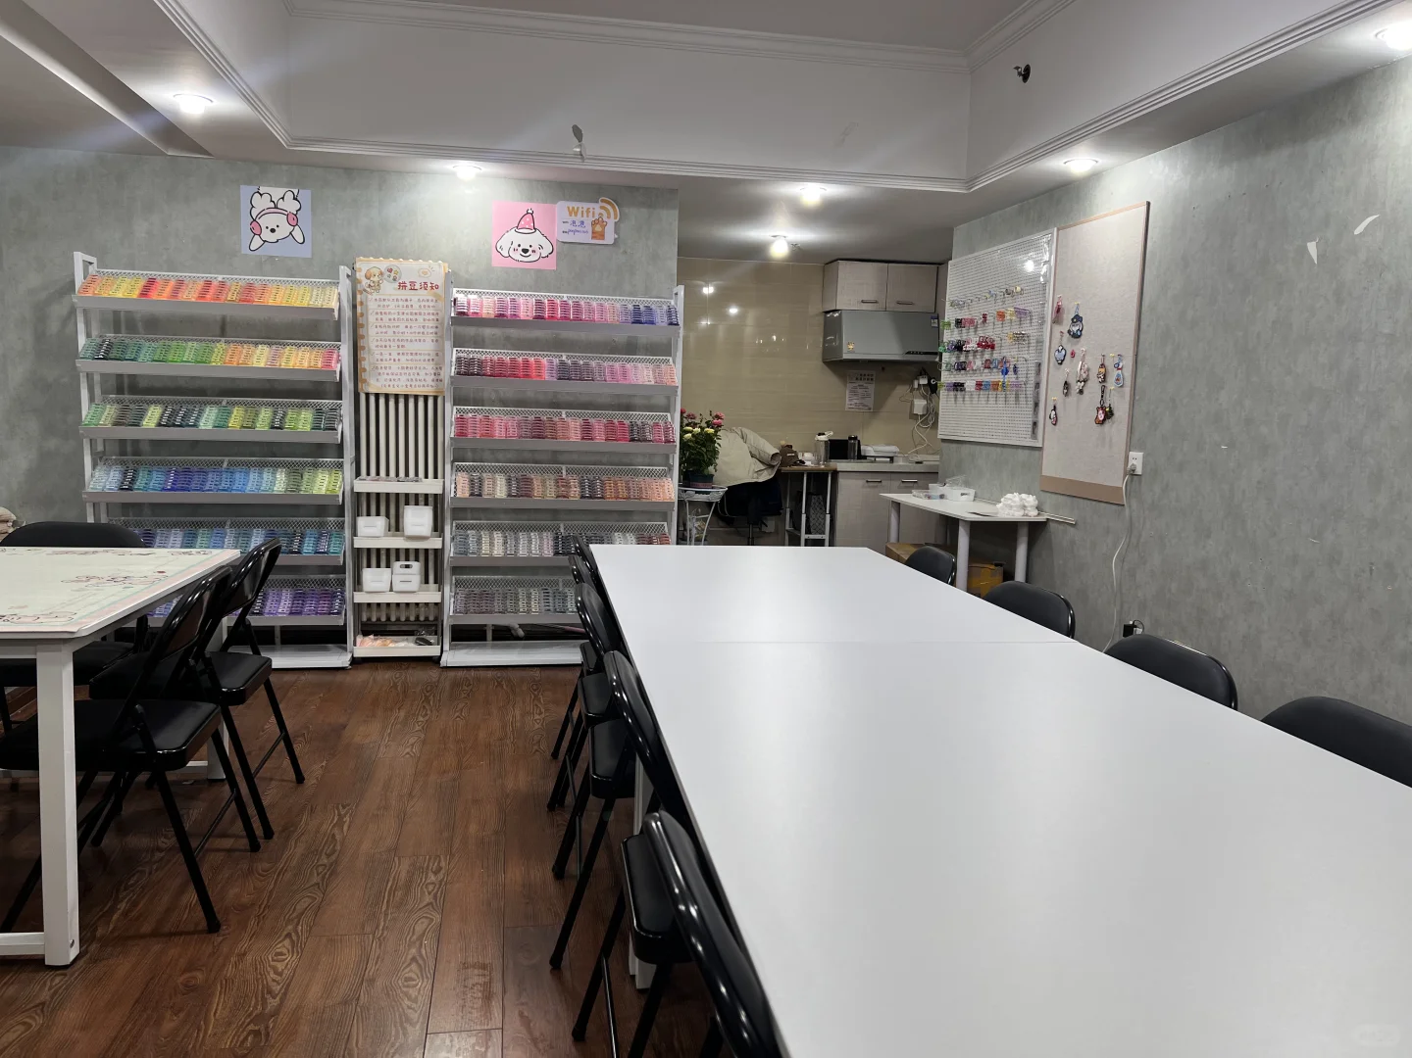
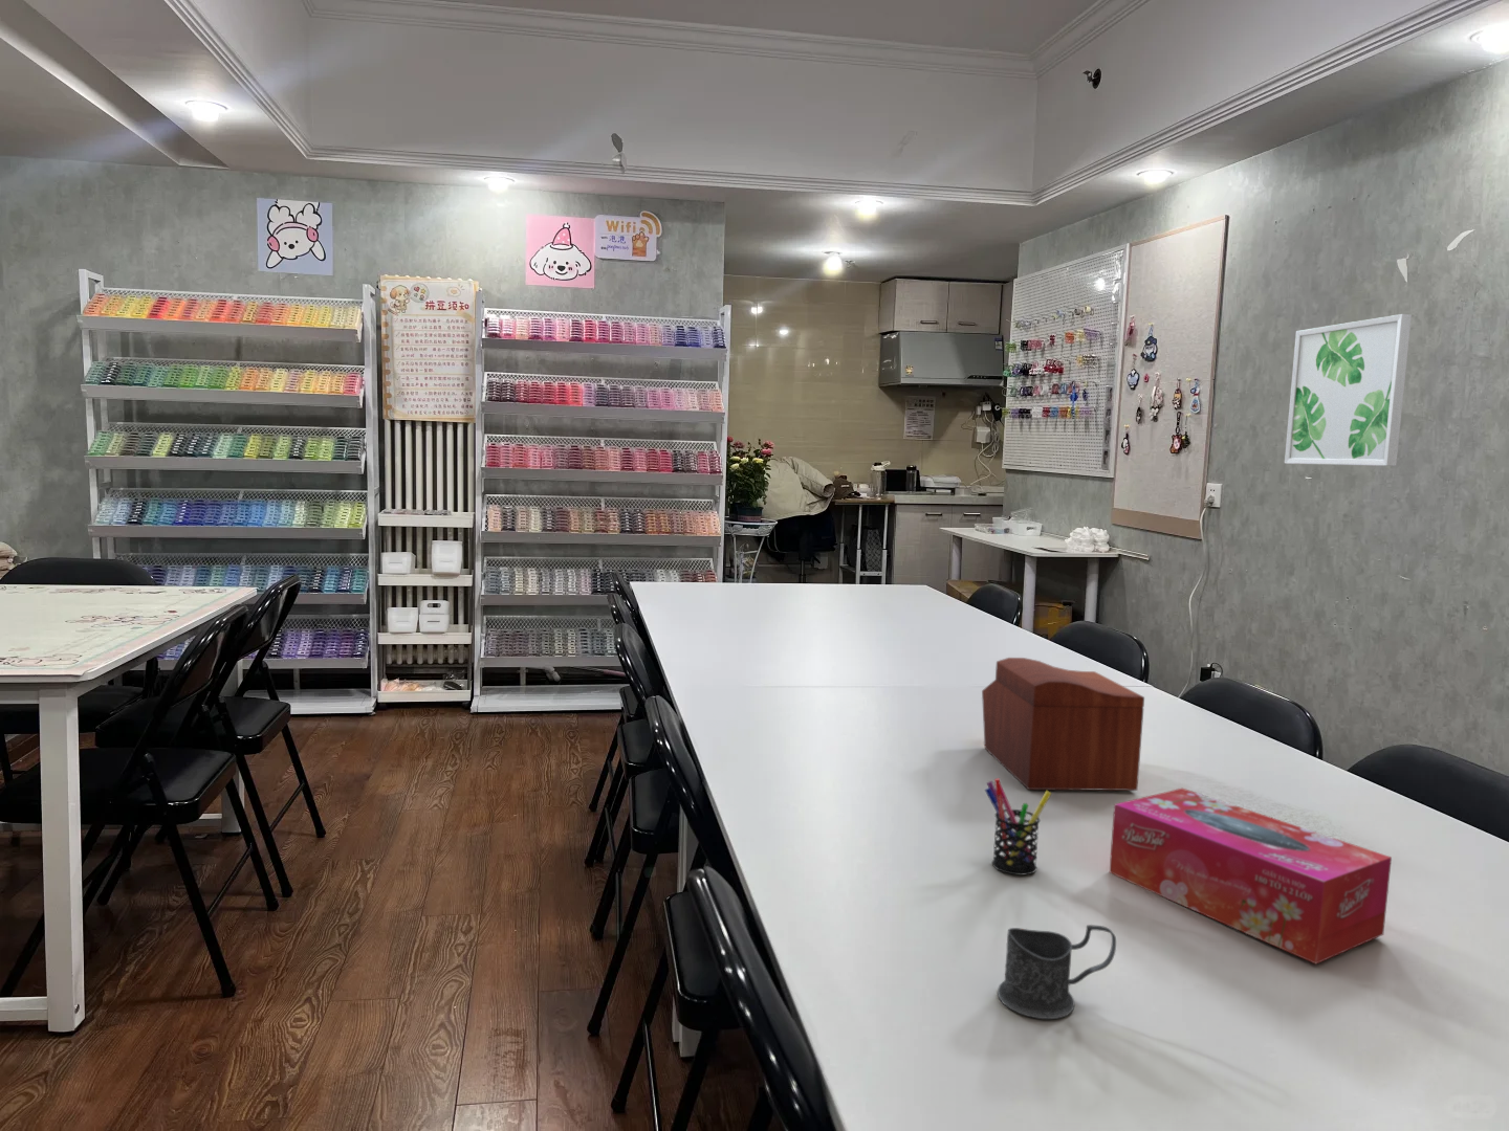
+ tissue box (1240, 865)
+ pen holder (1016, 824)
+ sewing box (1059, 715)
+ wall art (1343, 393)
+ mug (1057, 962)
